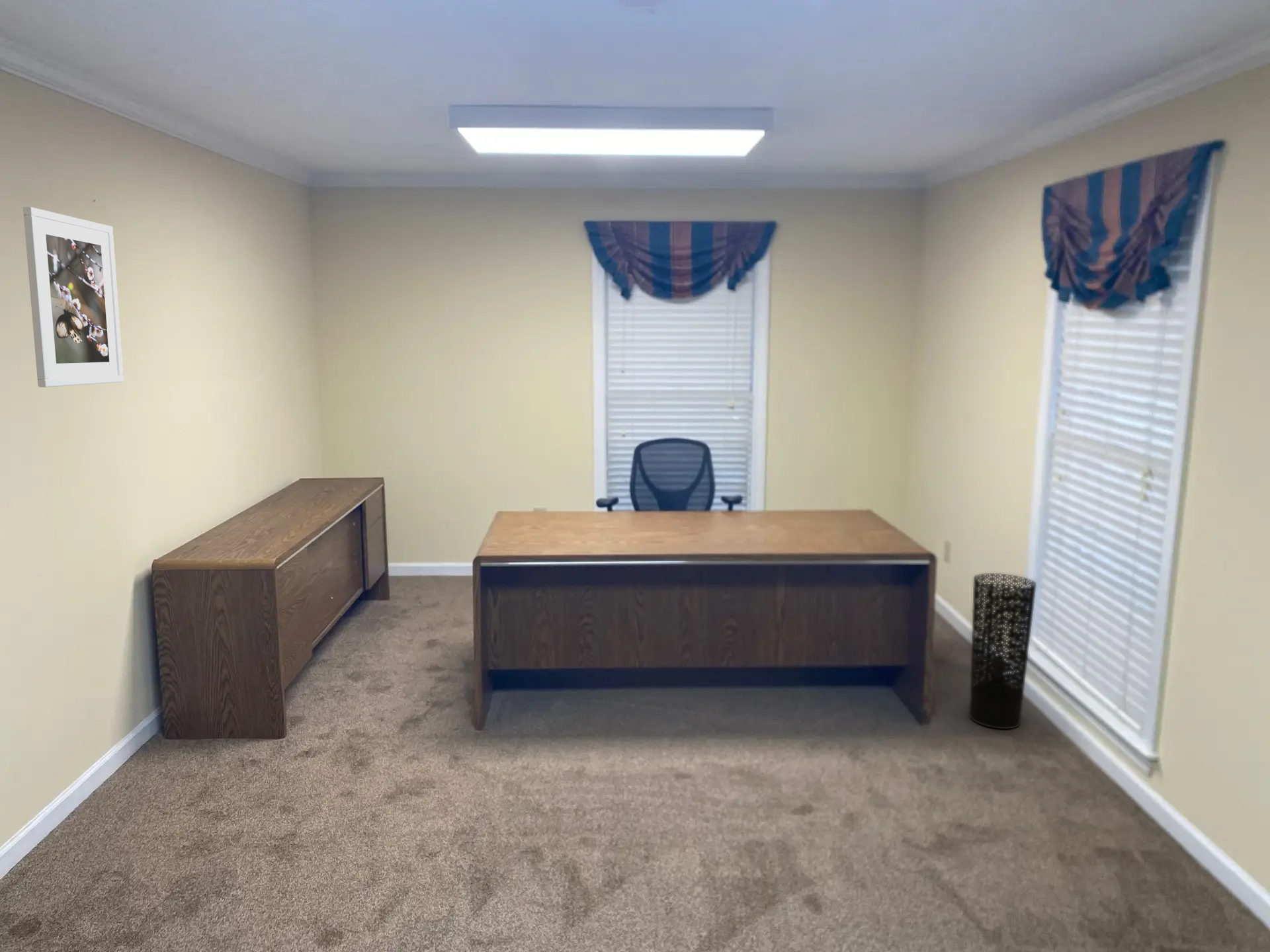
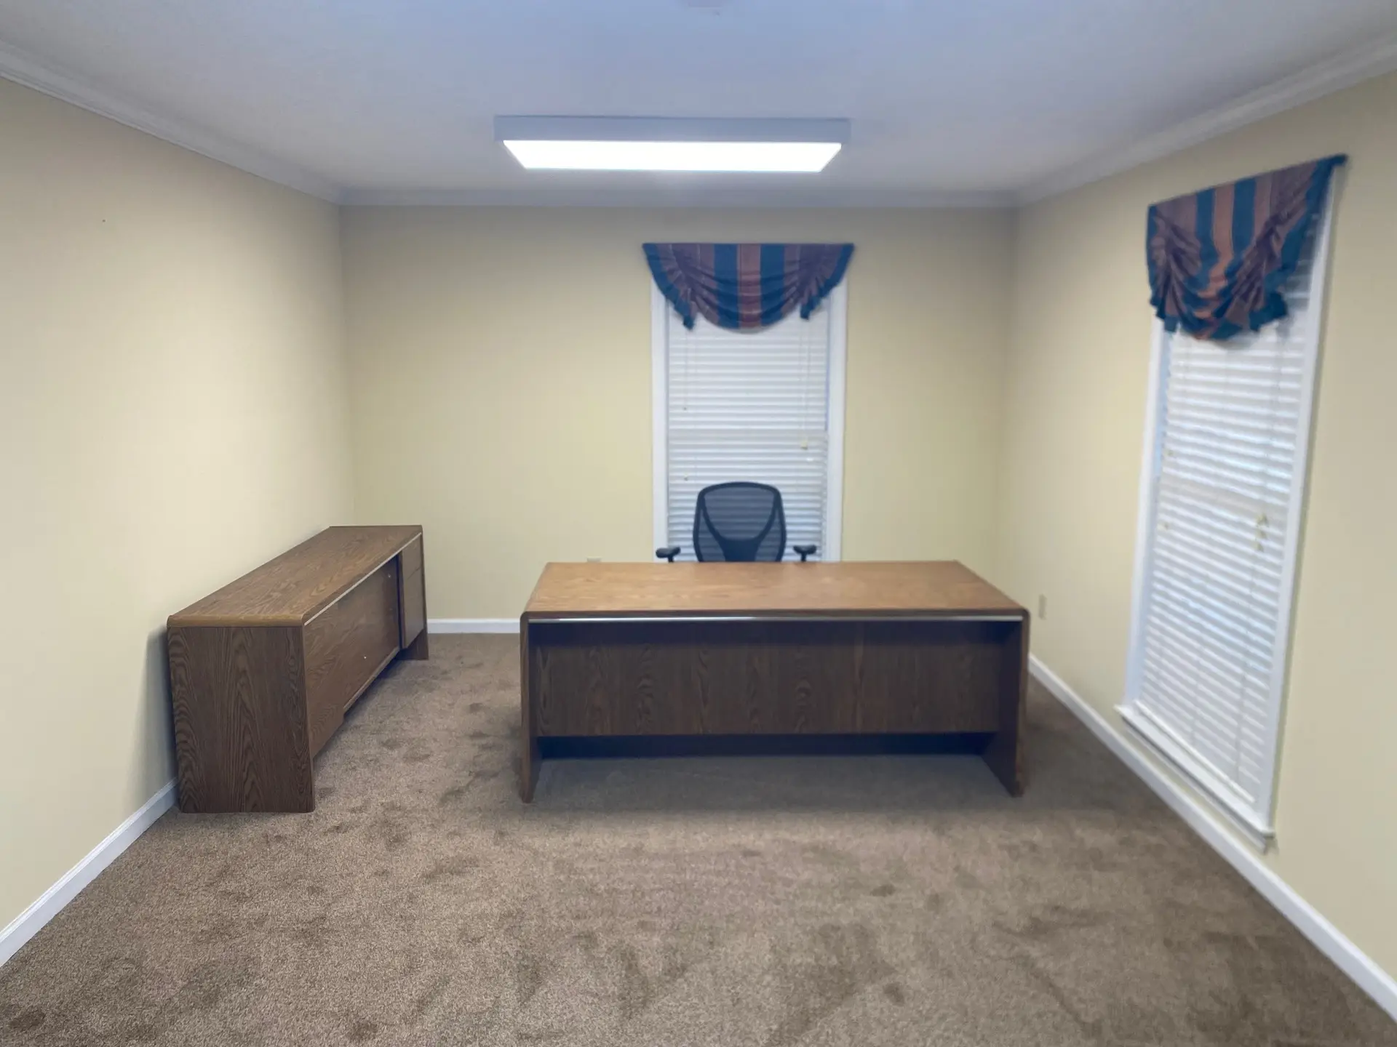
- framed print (77, 301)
- umbrella stand (999, 650)
